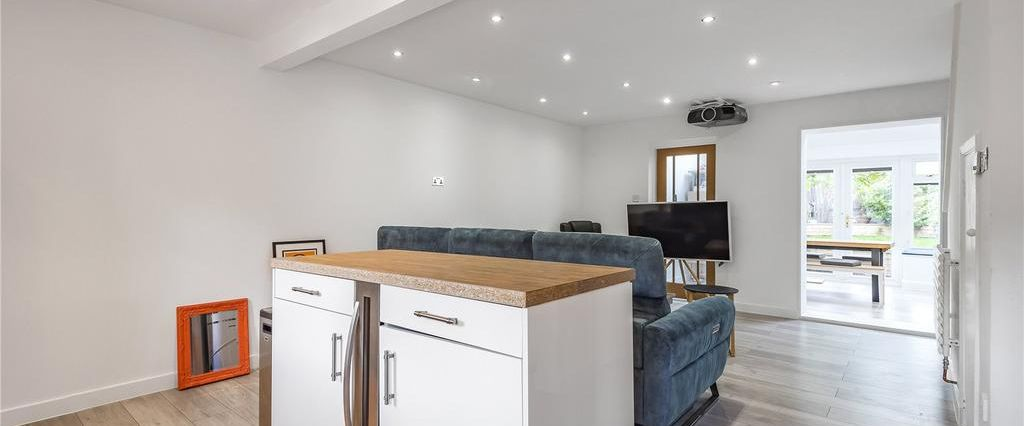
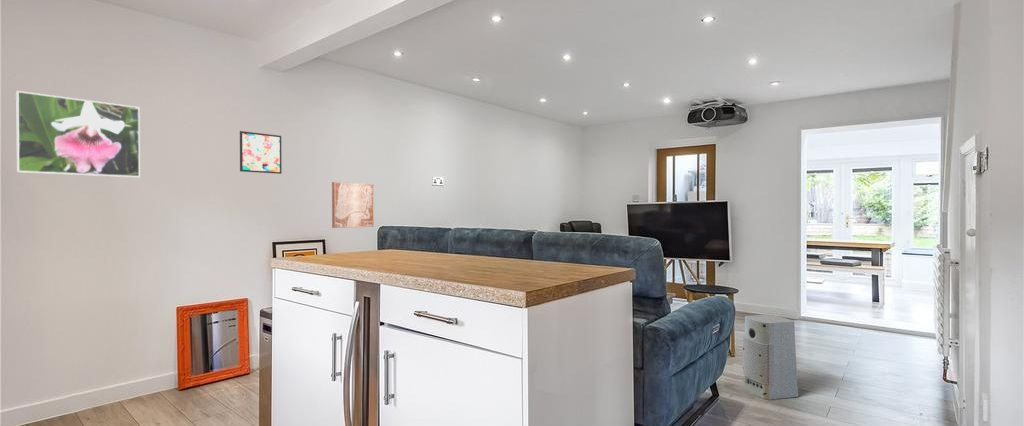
+ wall art (261, 153)
+ wall art (353, 205)
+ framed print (82, 137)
+ air purifier (769, 355)
